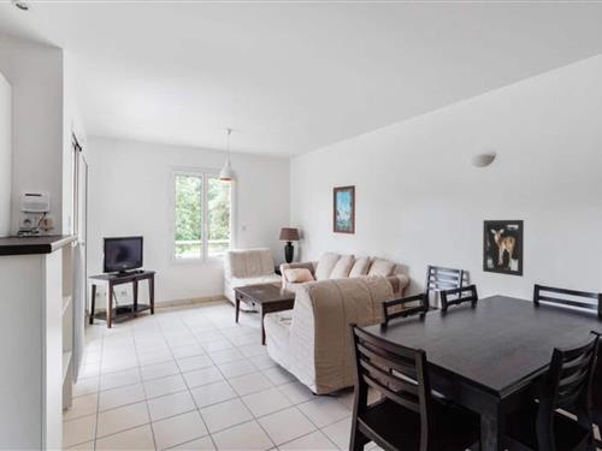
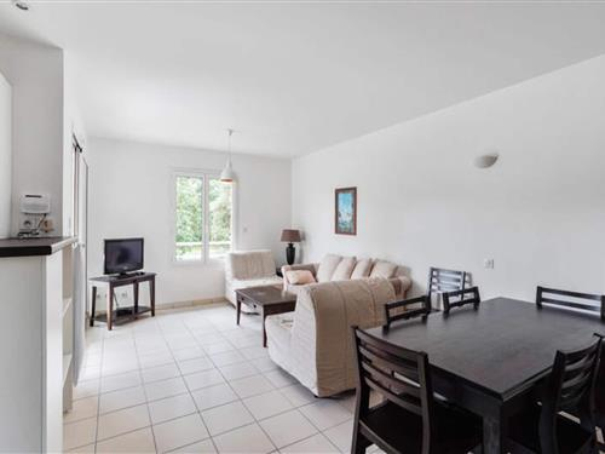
- wall art (502, 247)
